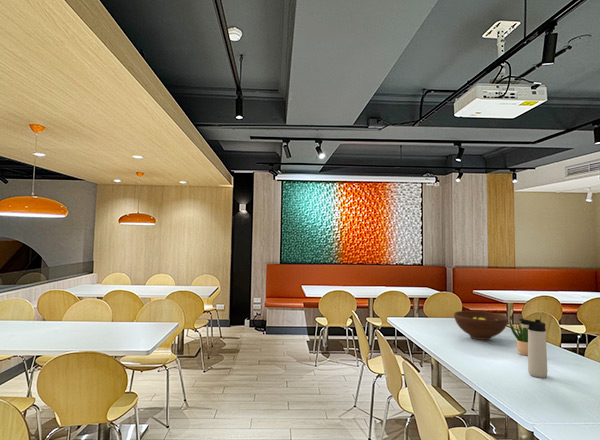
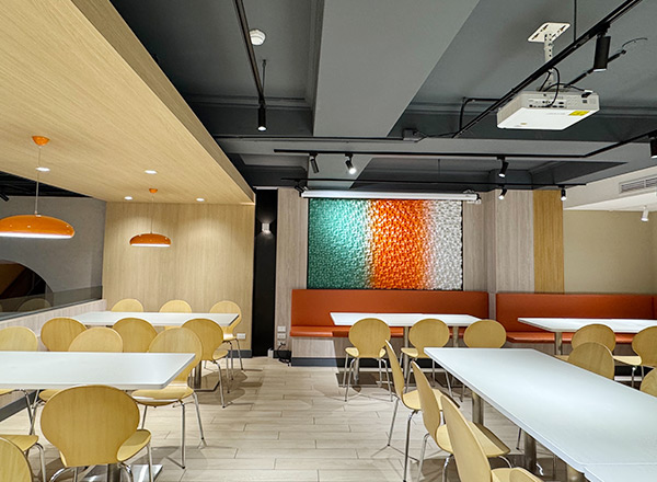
- fruit bowl (480, 326)
- thermos bottle (532, 347)
- potted plant (526, 333)
